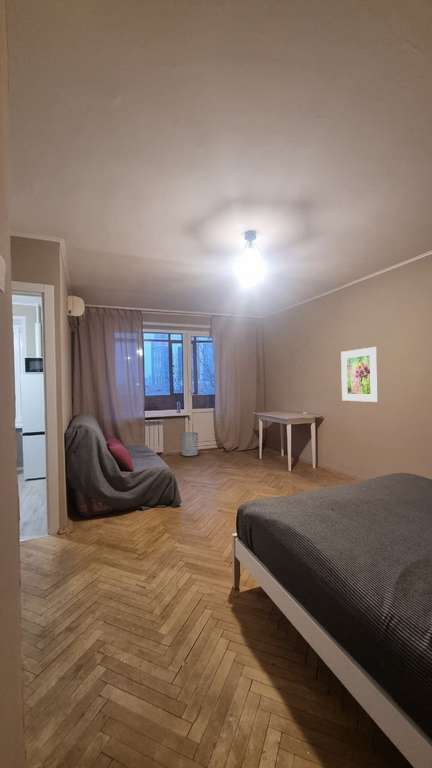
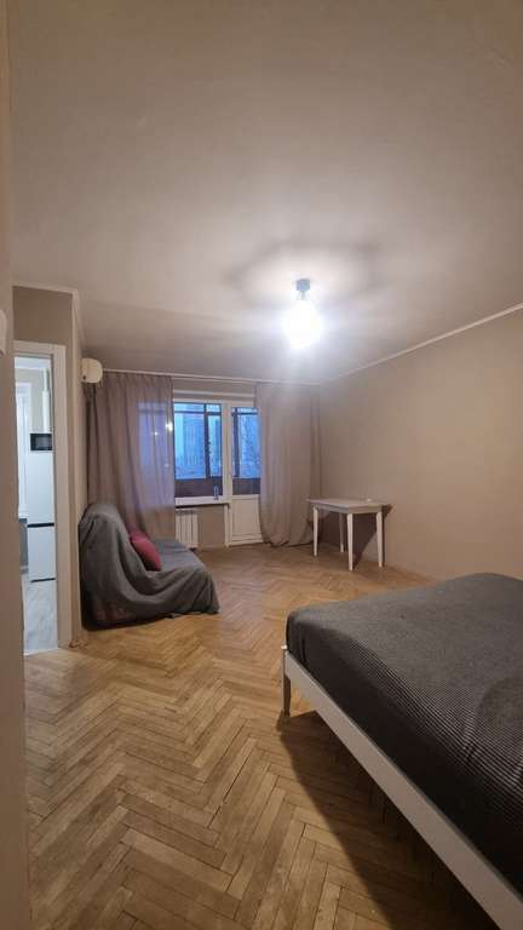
- waste bin (189, 443)
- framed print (358, 375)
